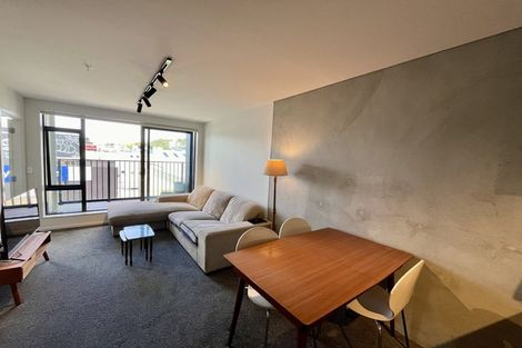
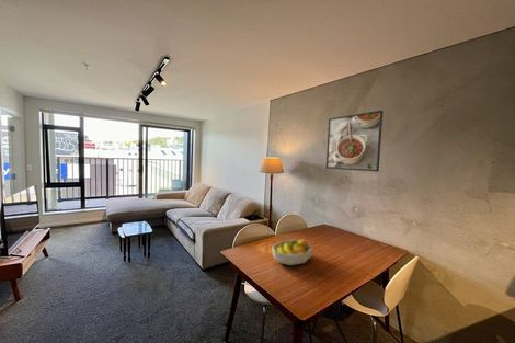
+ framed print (351, 142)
+ fruit bowl (291, 250)
